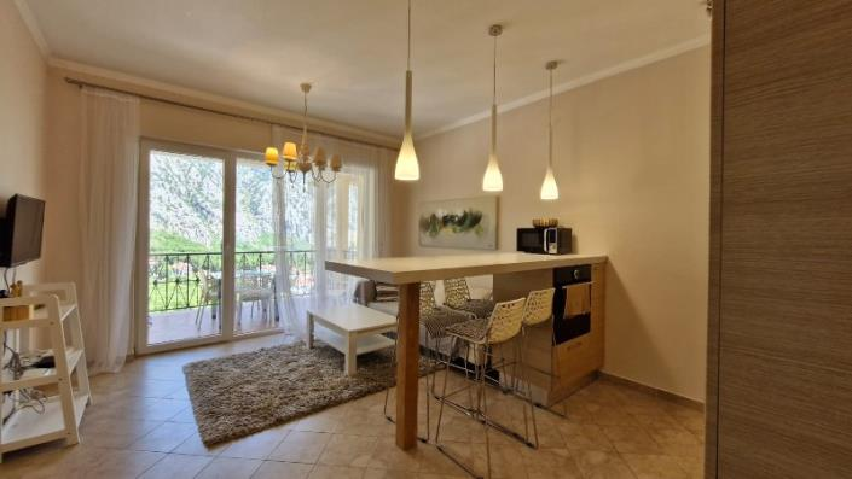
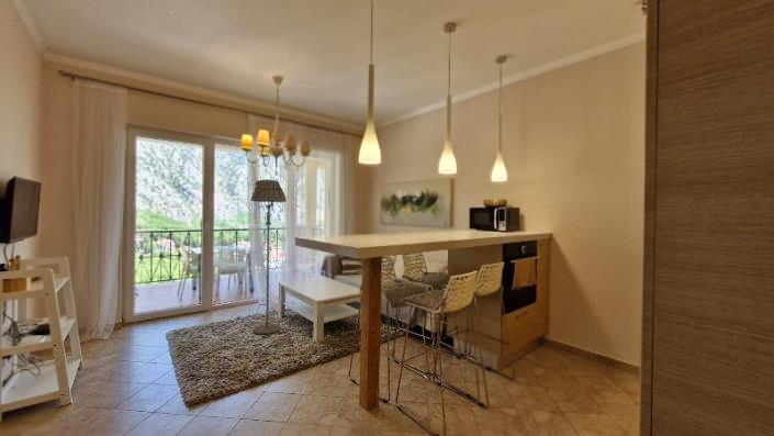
+ floor lamp (268, 255)
